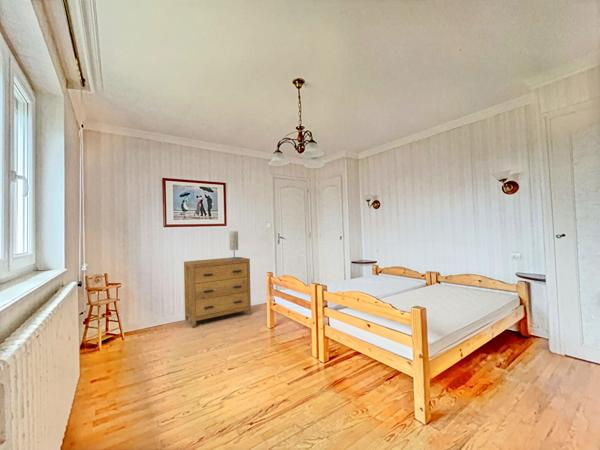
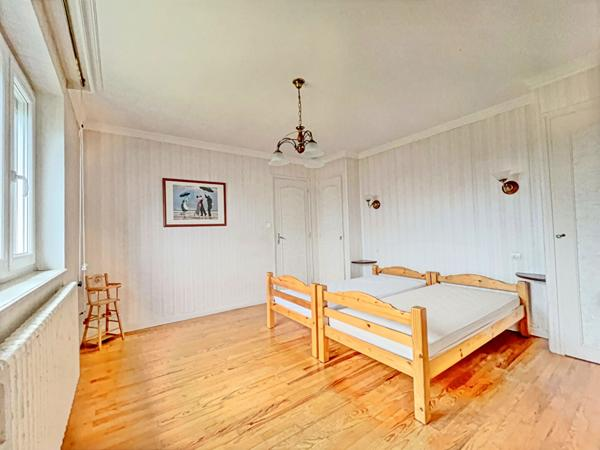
- dresser (218, 288)
- table lamp (234, 244)
